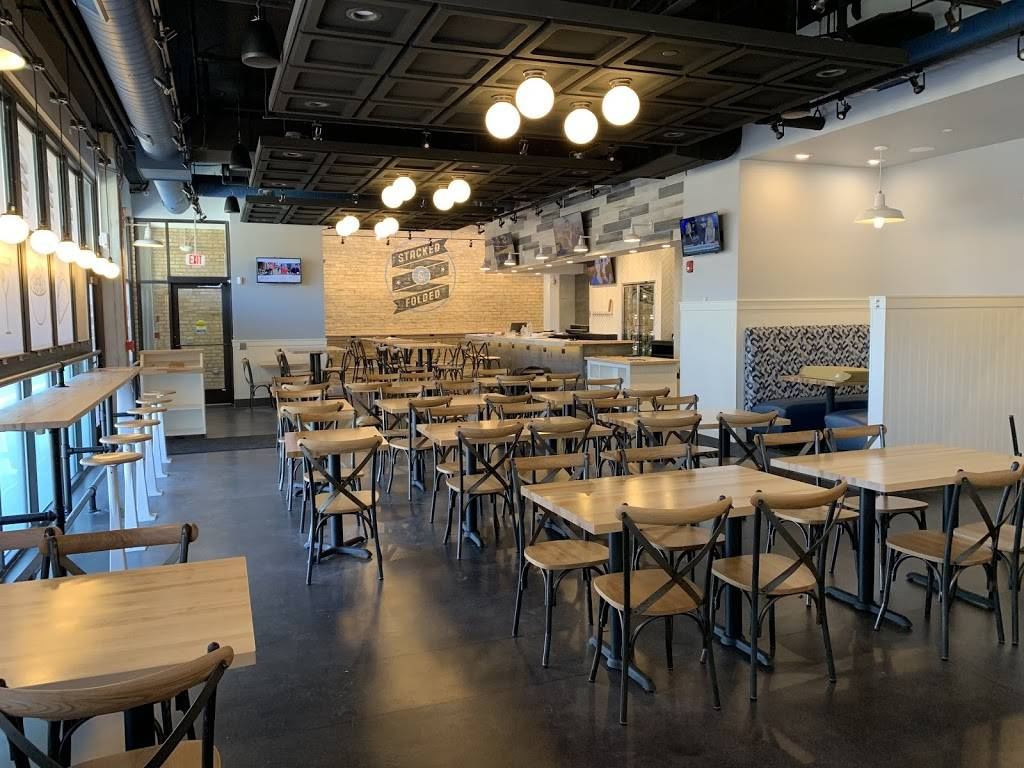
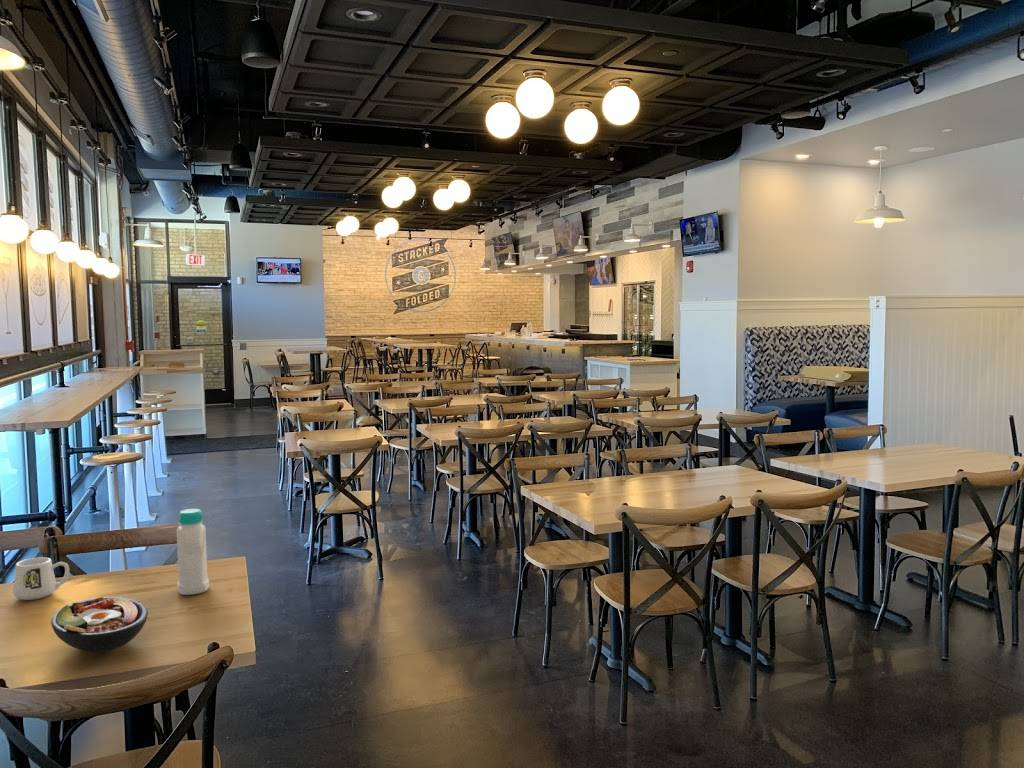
+ bottle (191, 550)
+ mug (41, 577)
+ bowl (100, 625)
